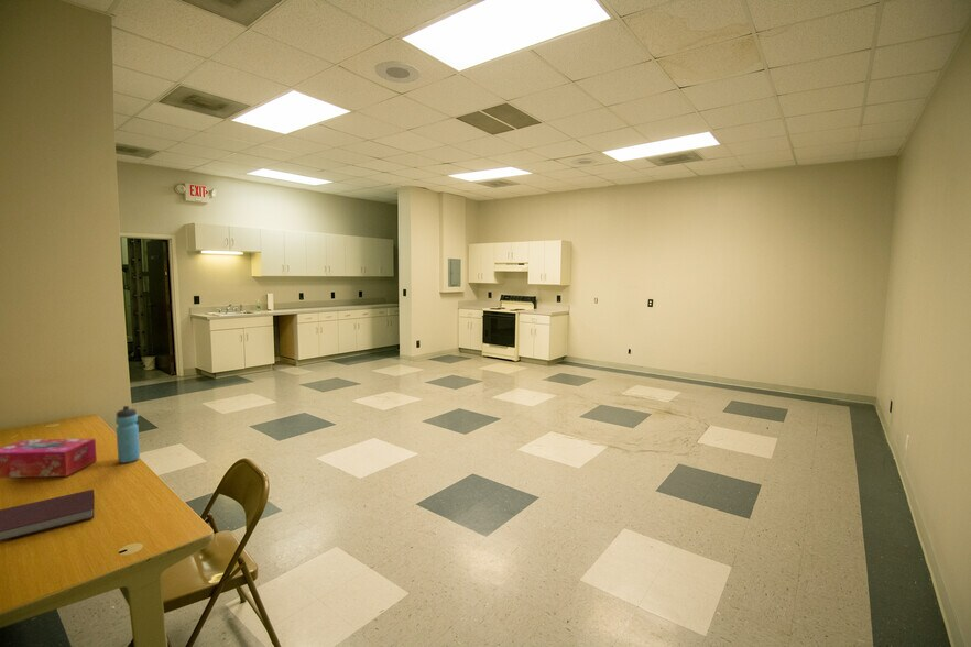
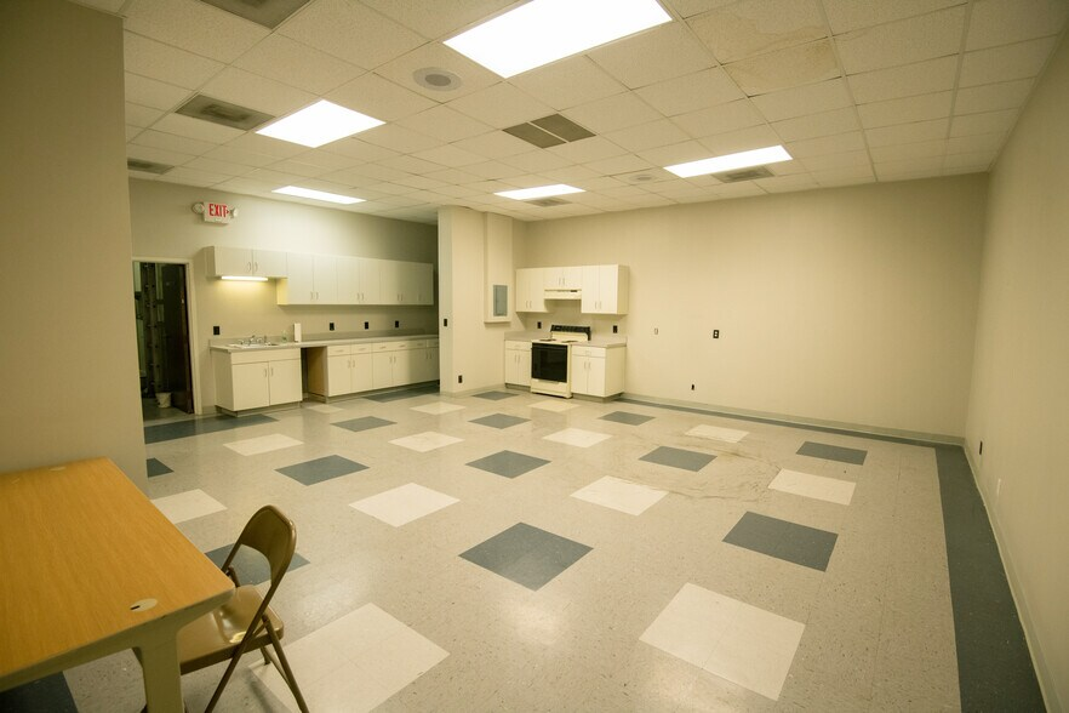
- tissue box (43, 457)
- water bottle (127, 432)
- notebook (44, 514)
